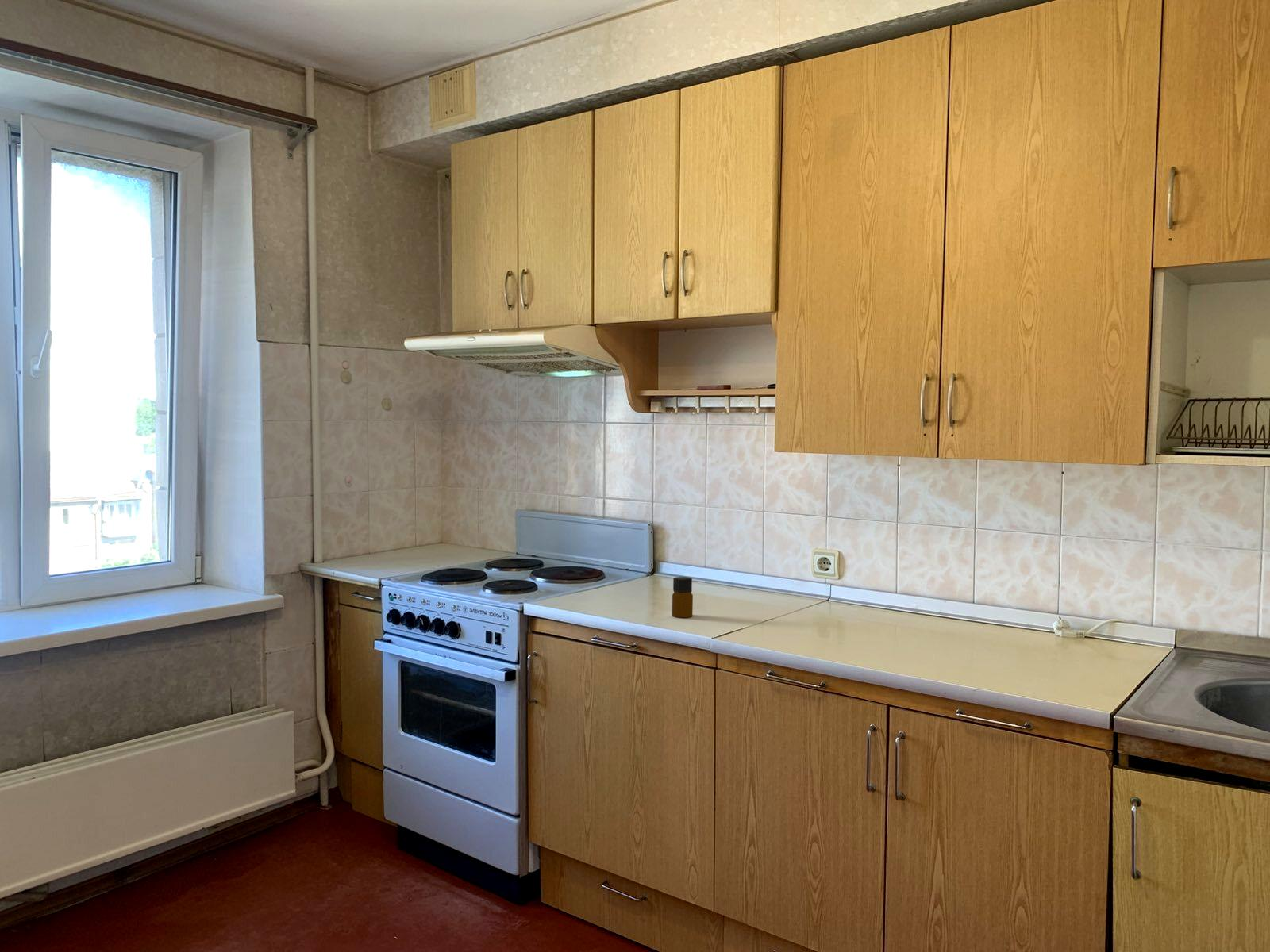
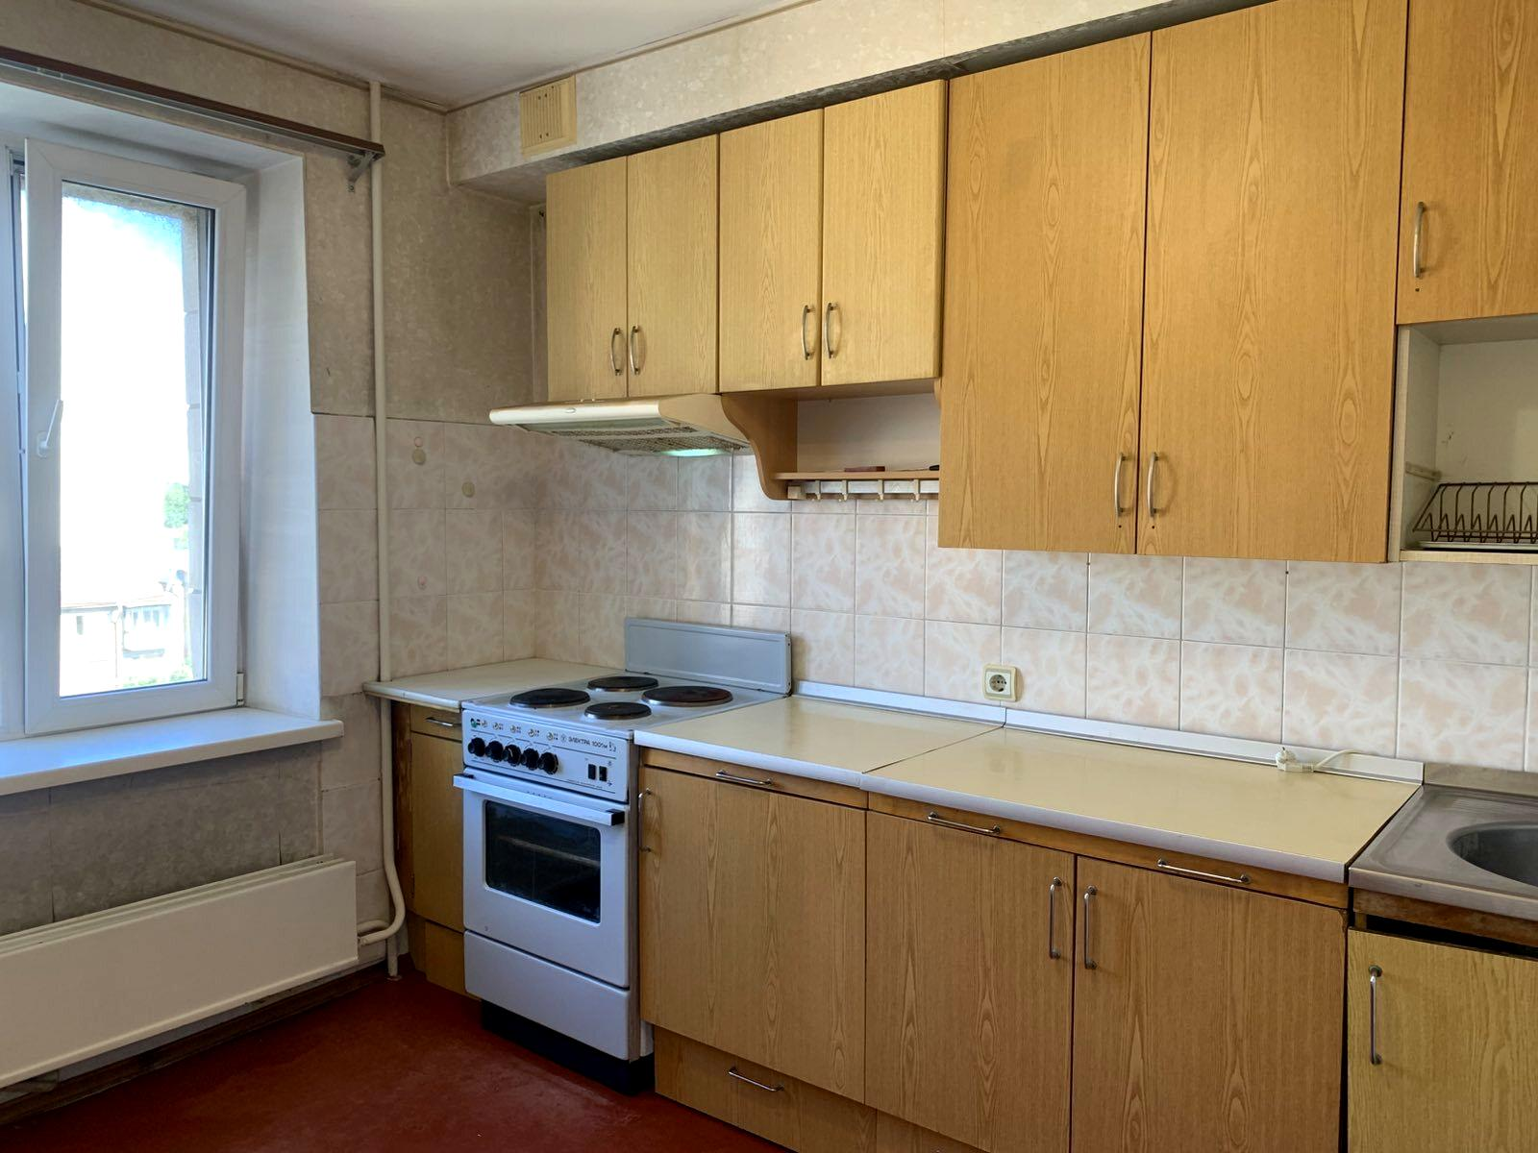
- bottle (682, 597)
